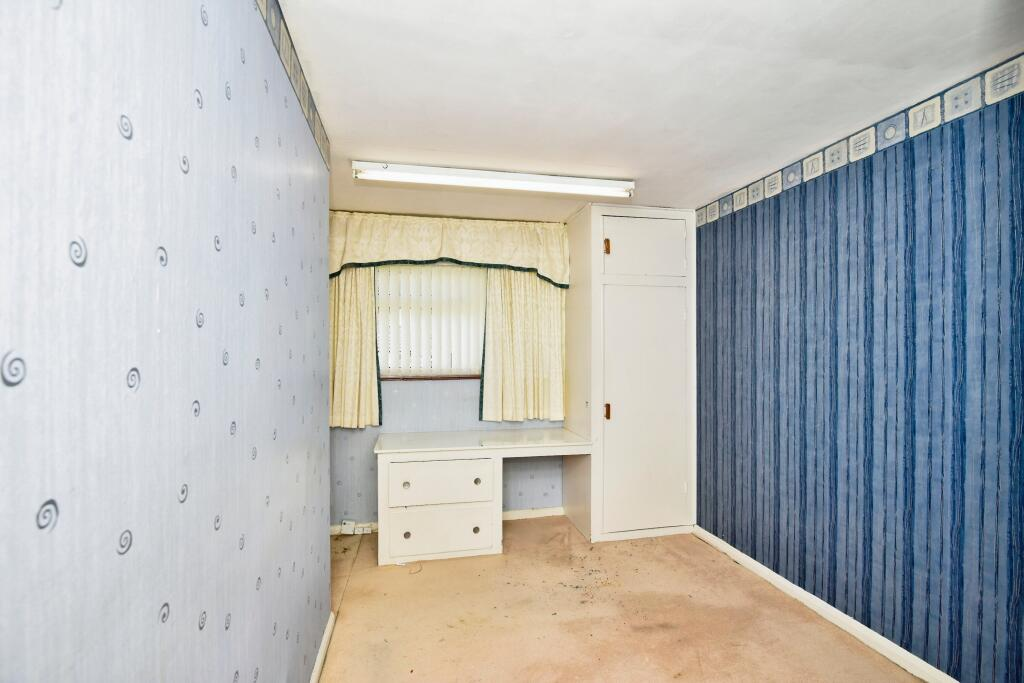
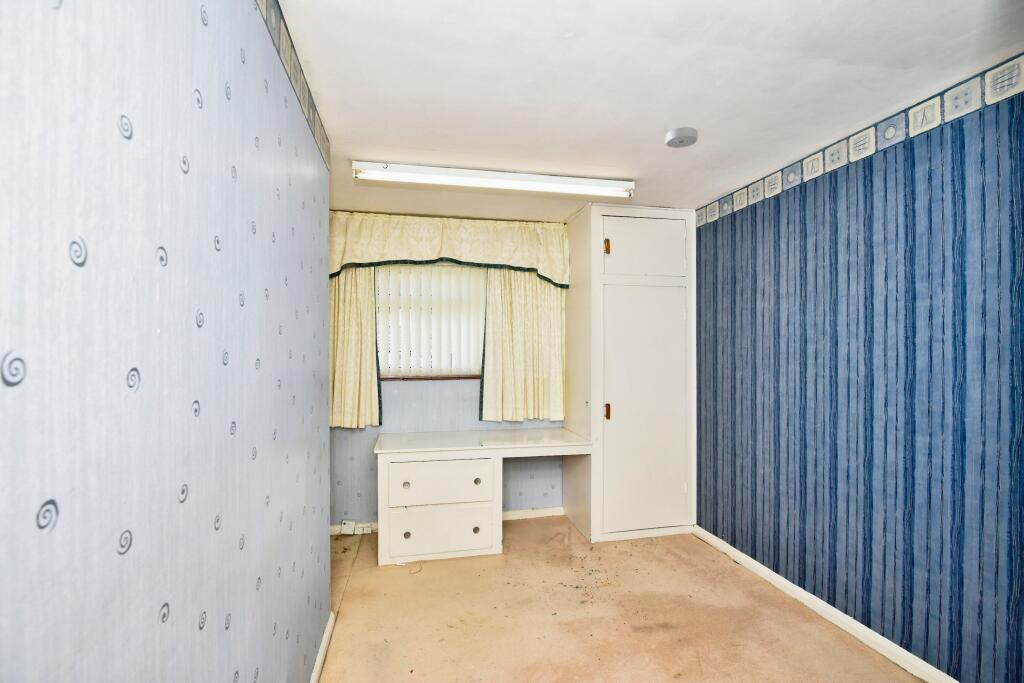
+ smoke detector (681, 137)
